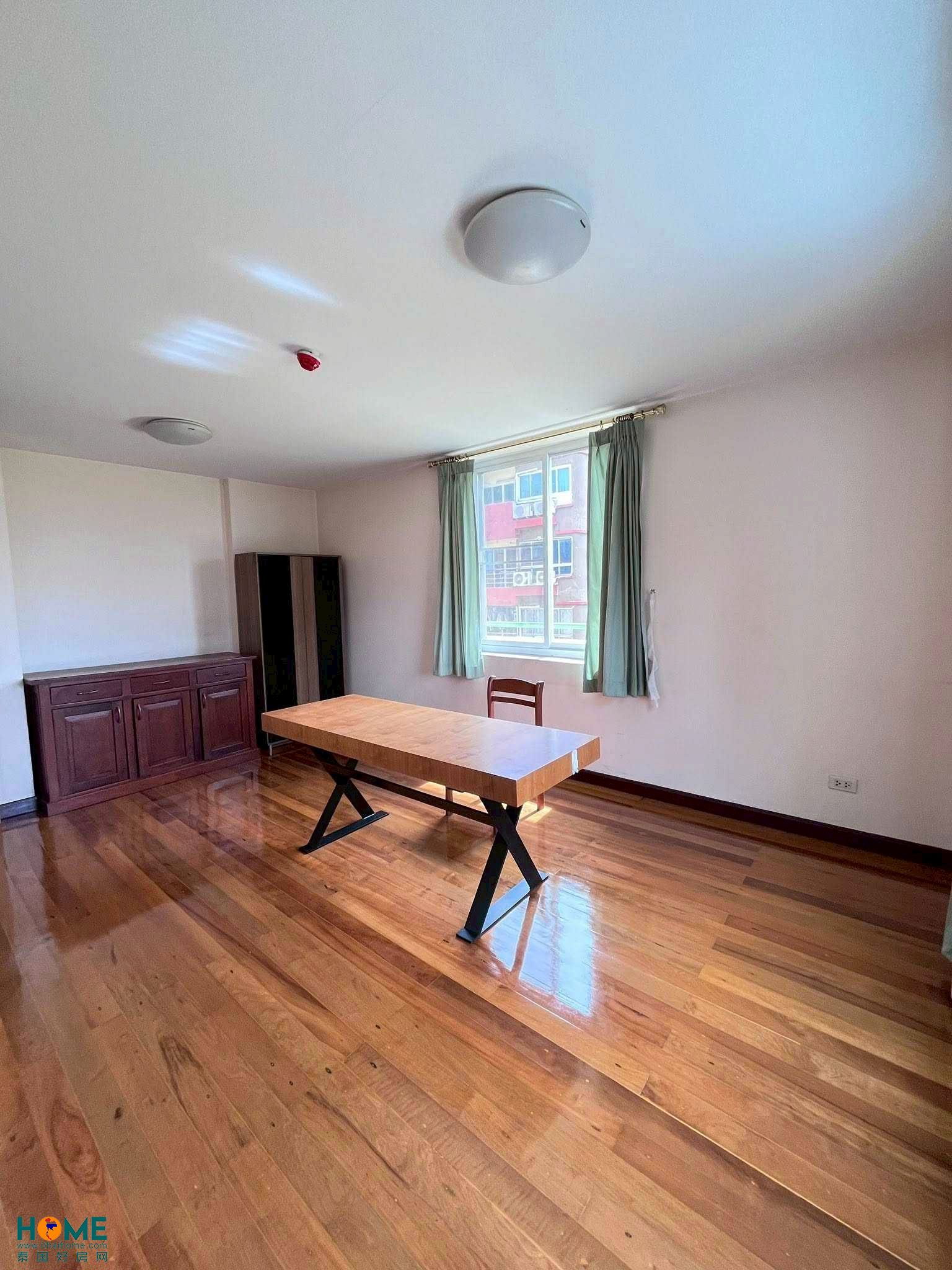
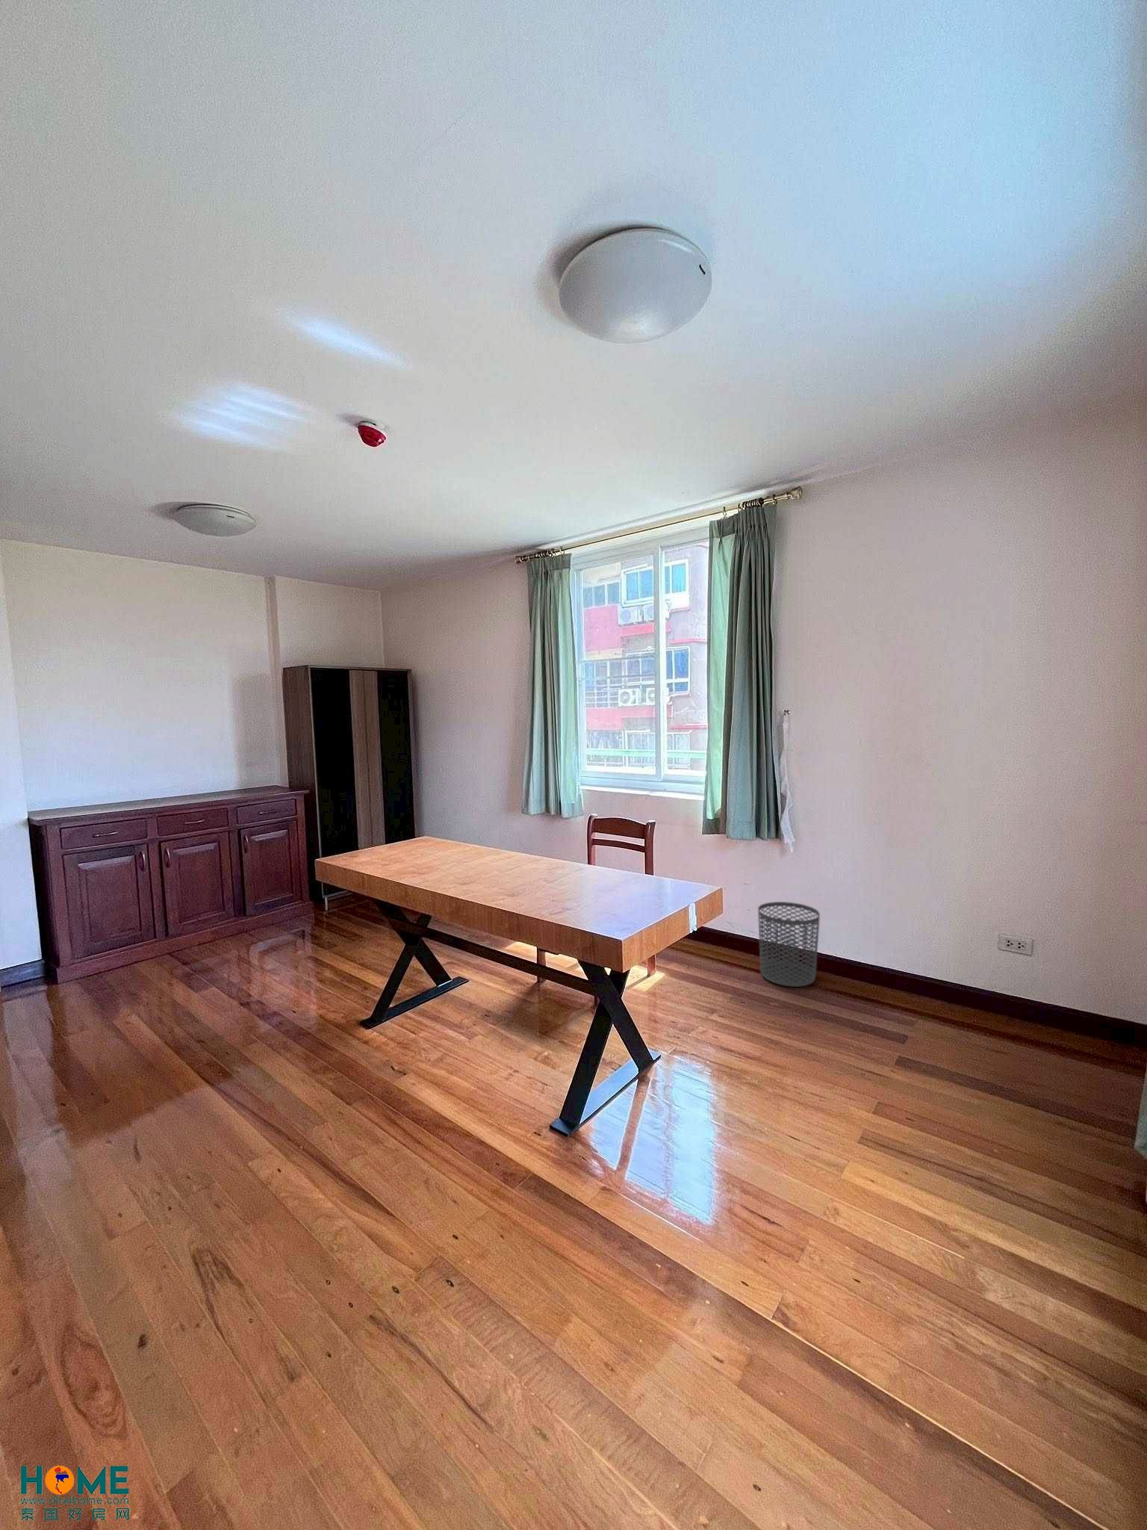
+ waste bin (788, 943)
